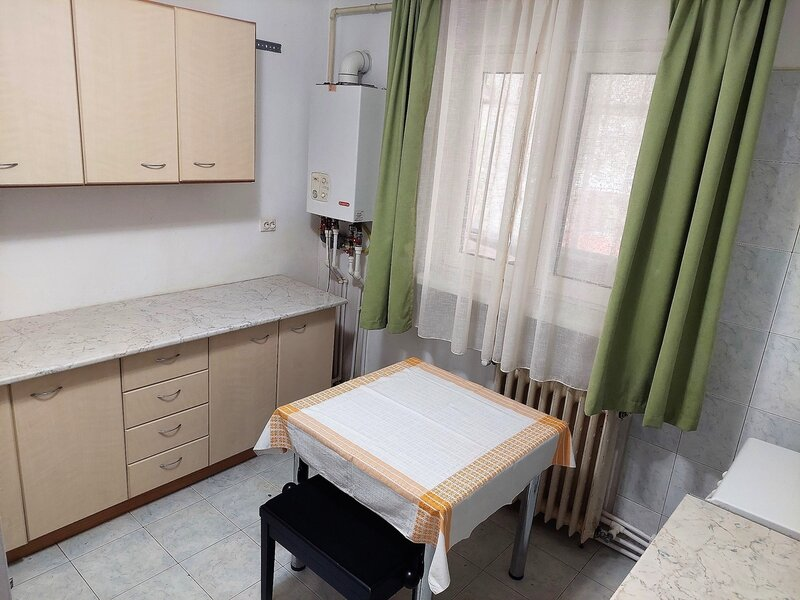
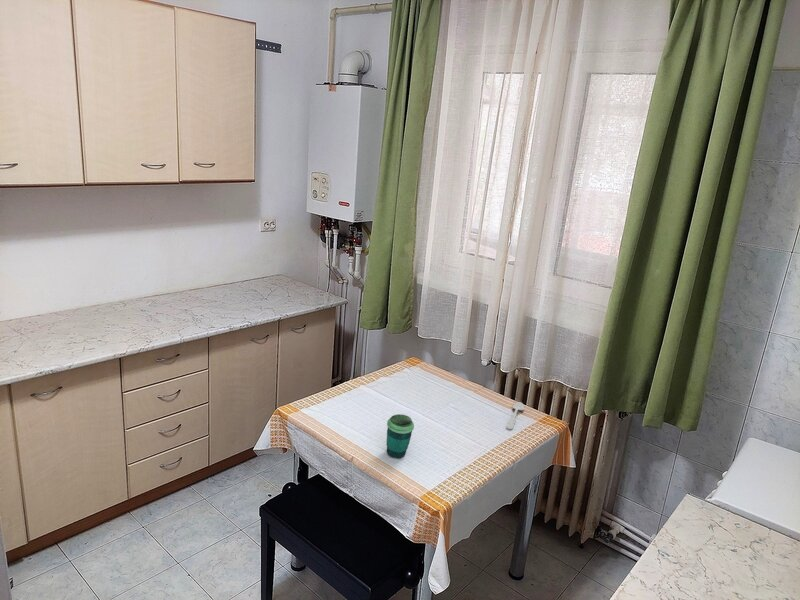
+ spoon (514, 414)
+ cup (399, 437)
